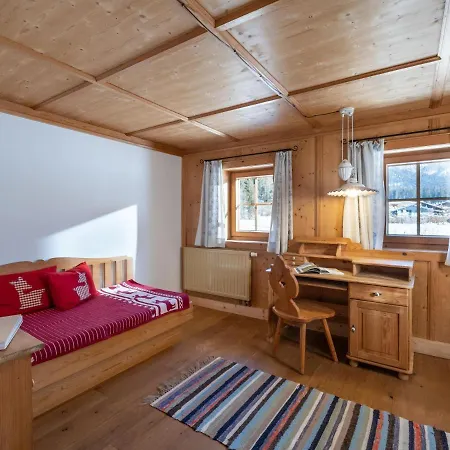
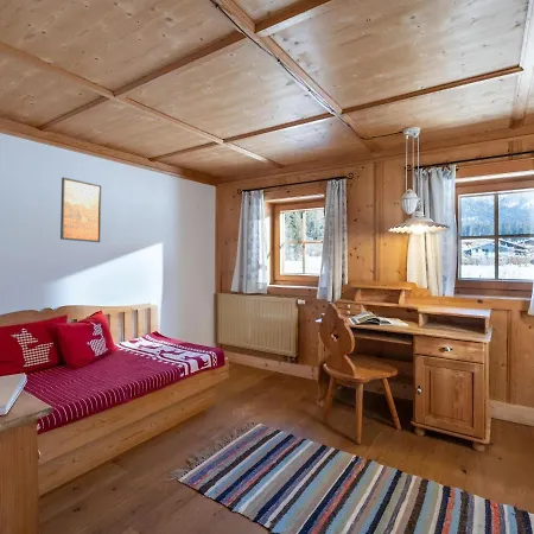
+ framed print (81, 211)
